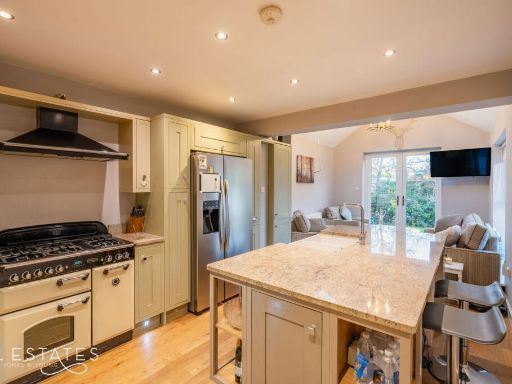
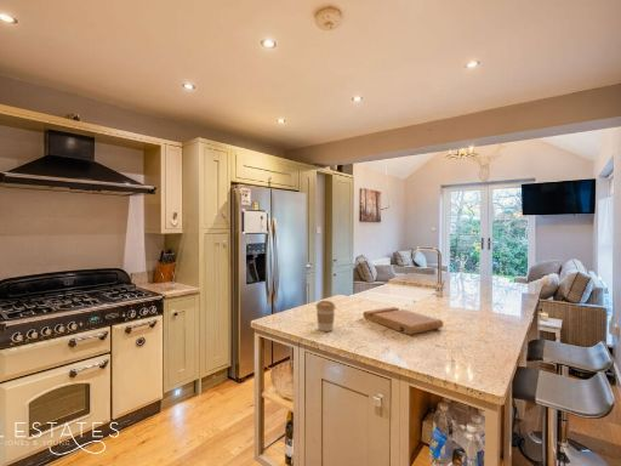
+ cutting board (400, 319)
+ coffee cup (325, 316)
